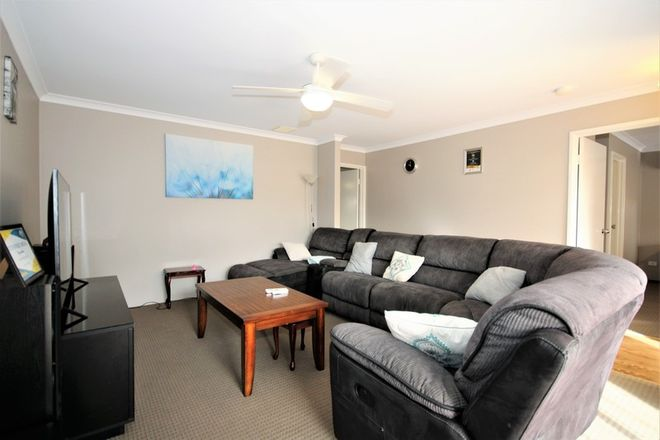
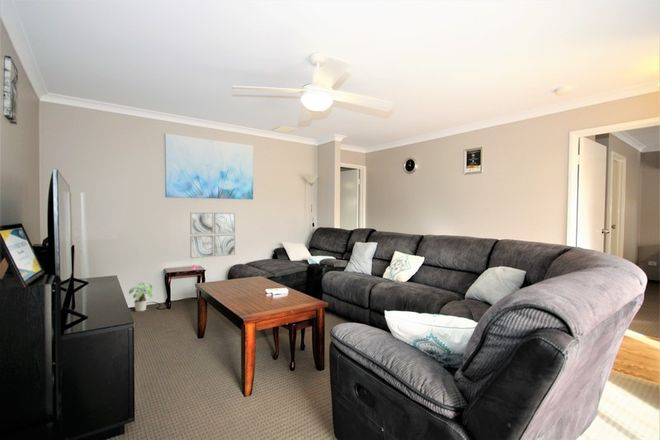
+ potted plant (141, 296)
+ wall art (214, 235)
